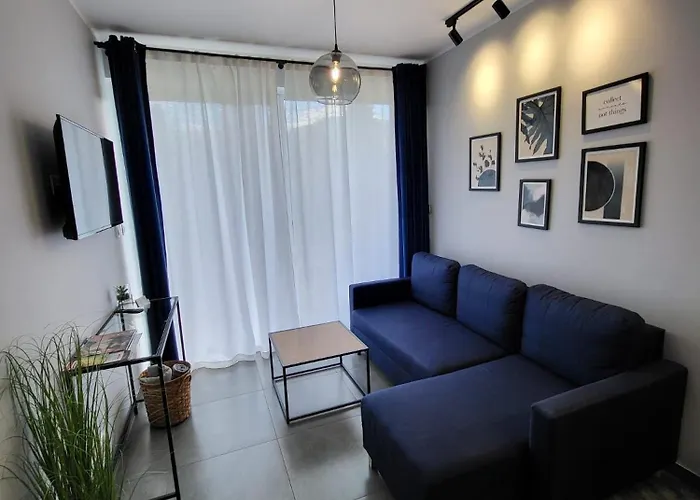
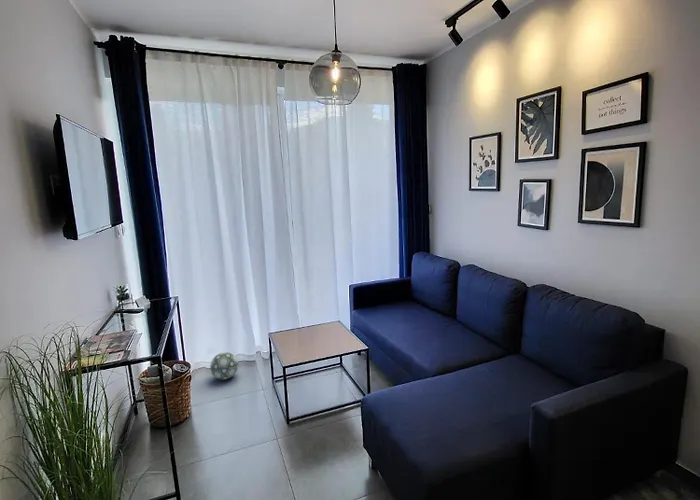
+ ball (224, 365)
